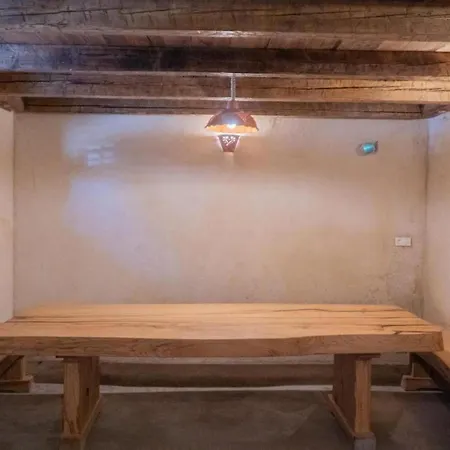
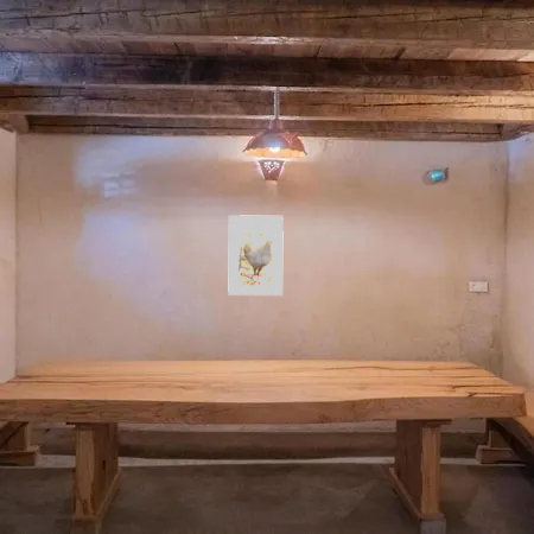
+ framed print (255, 255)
